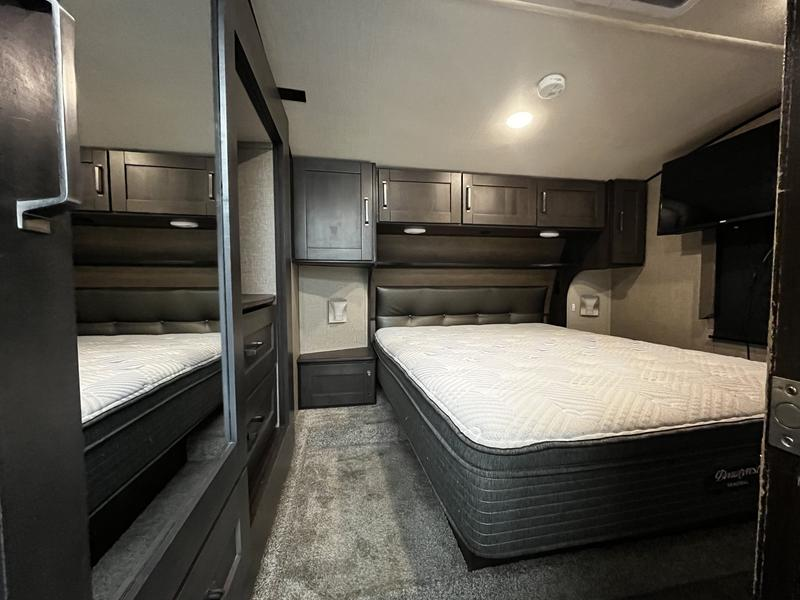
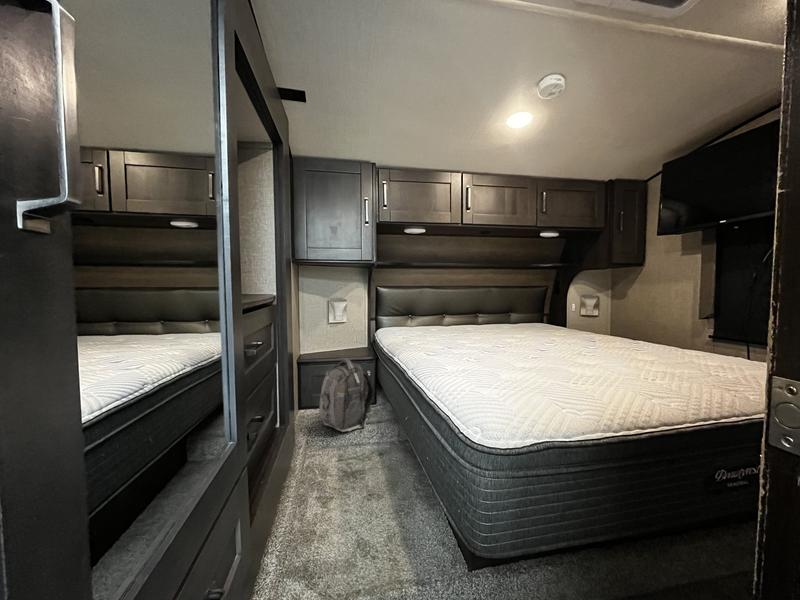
+ backpack (346, 391)
